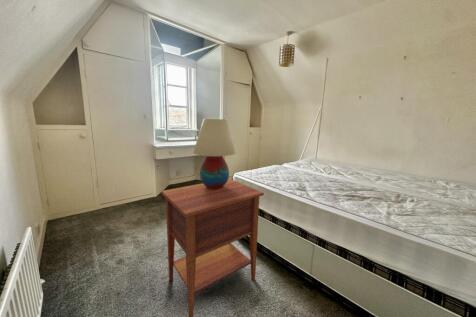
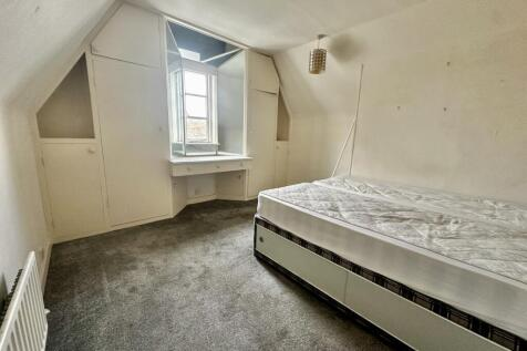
- table lamp (214, 153)
- nightstand (212, 237)
